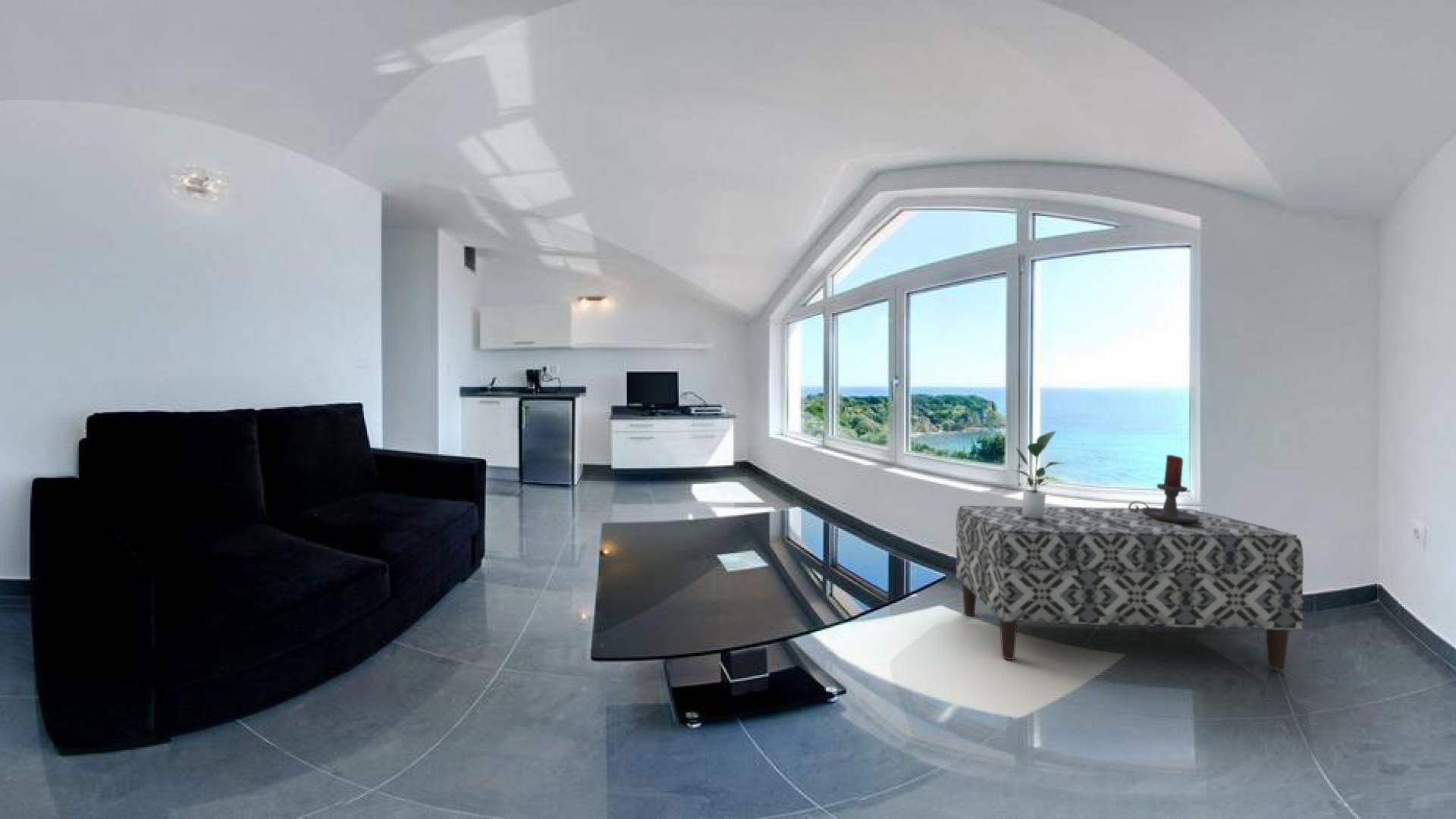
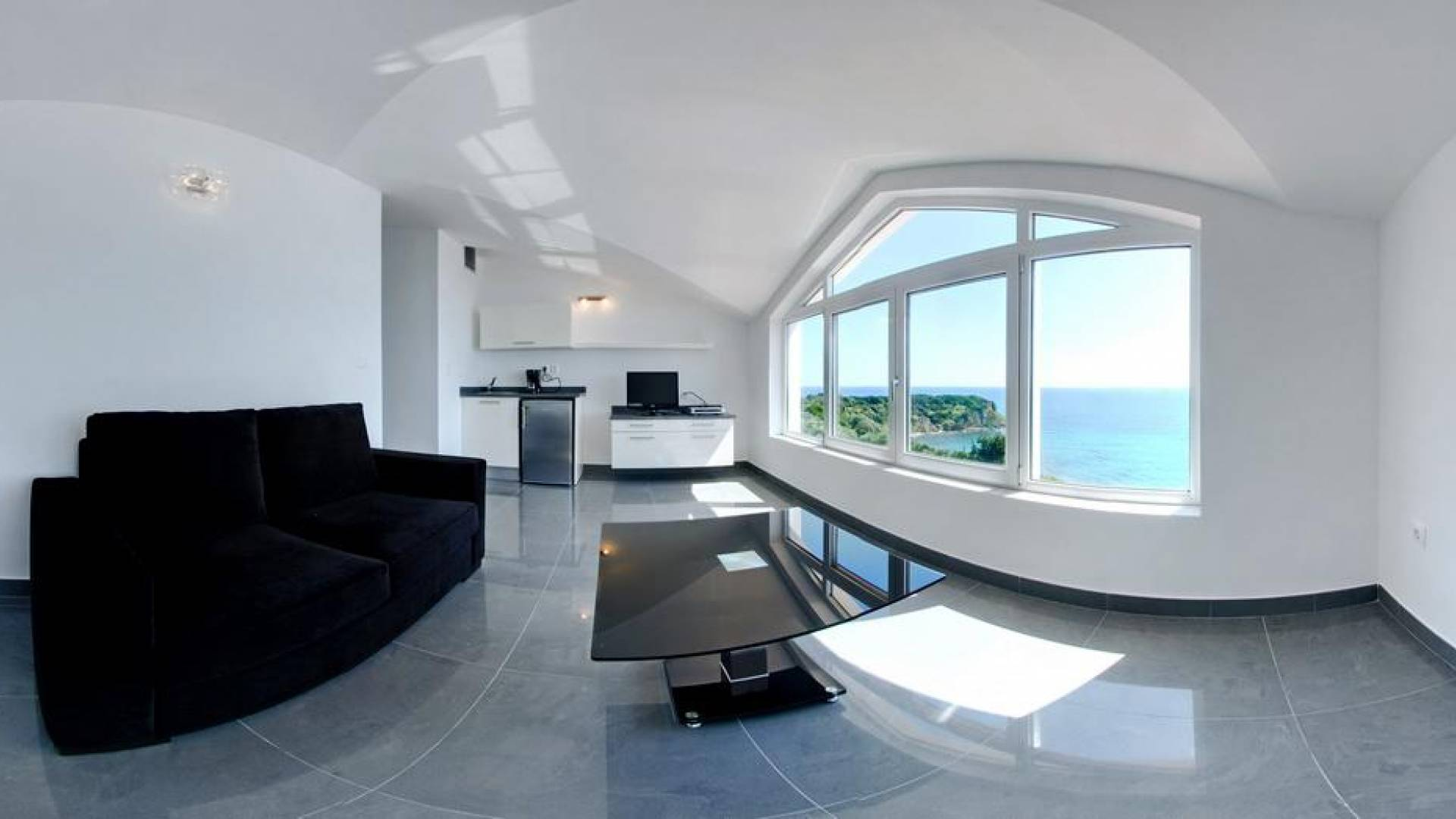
- potted plant (1031, 473)
- candle holder (1162, 487)
- bench (1106, 578)
